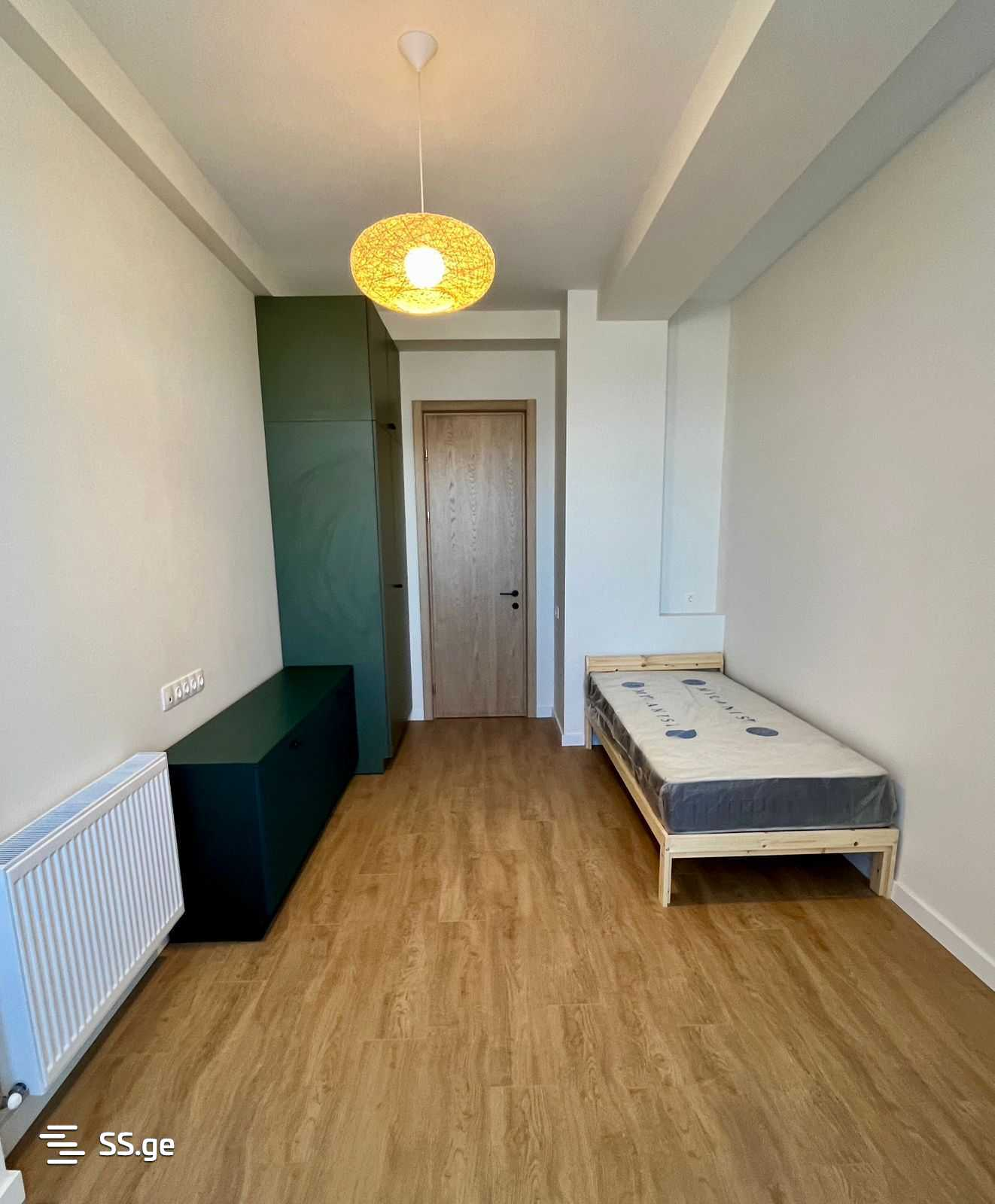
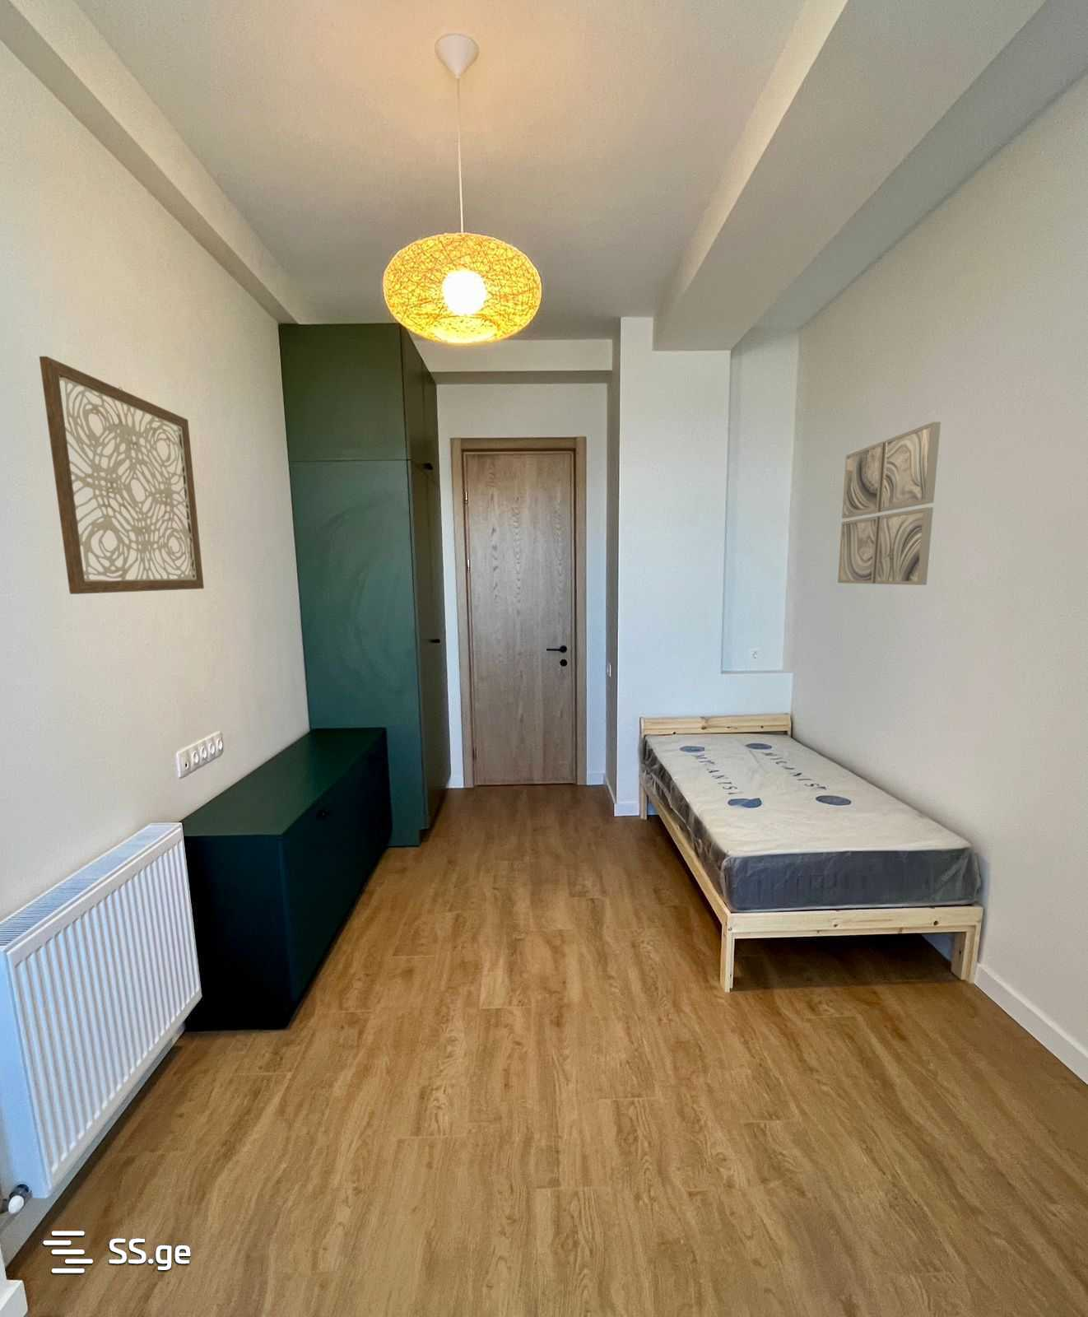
+ wall art (884, 514)
+ wall art (132, 493)
